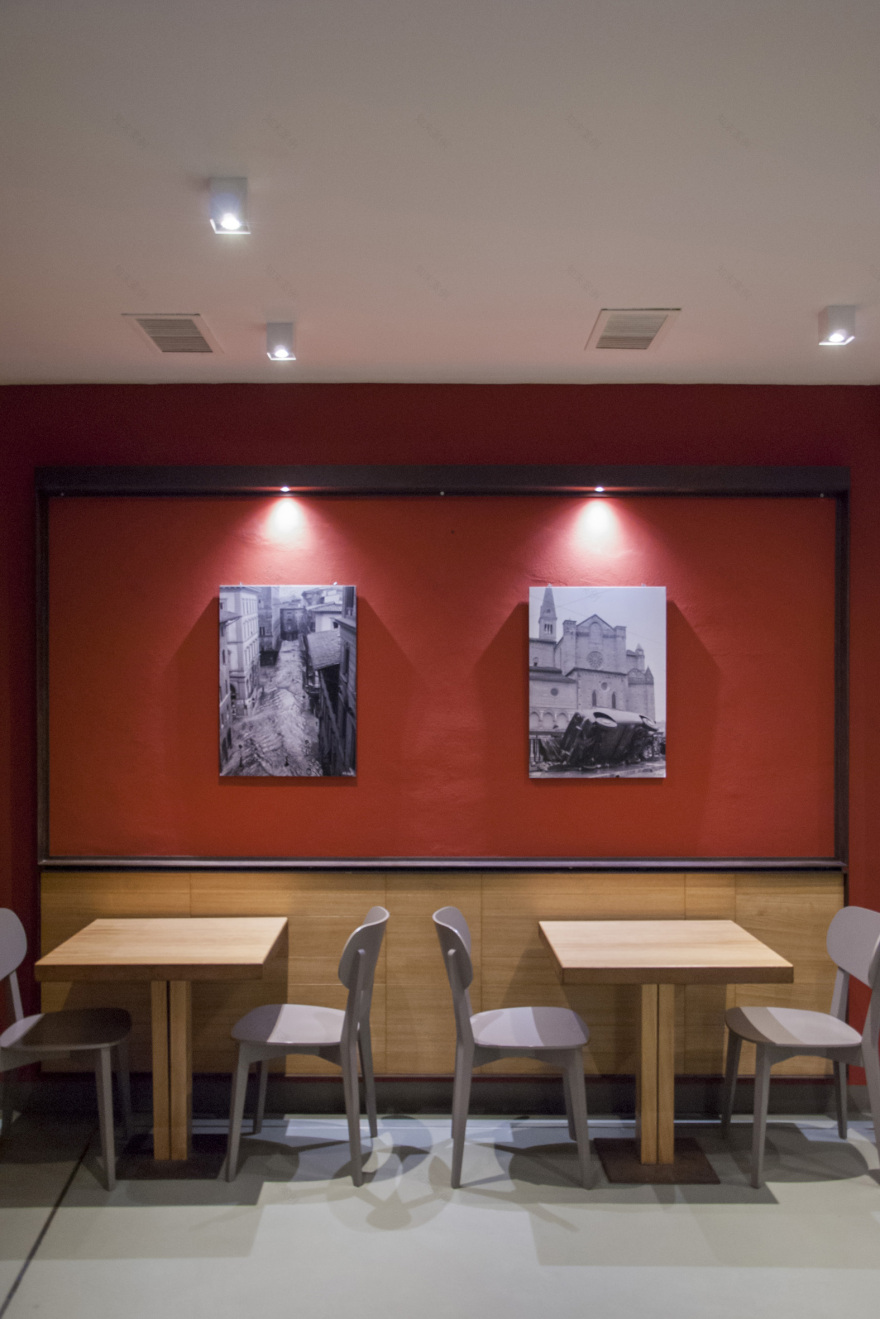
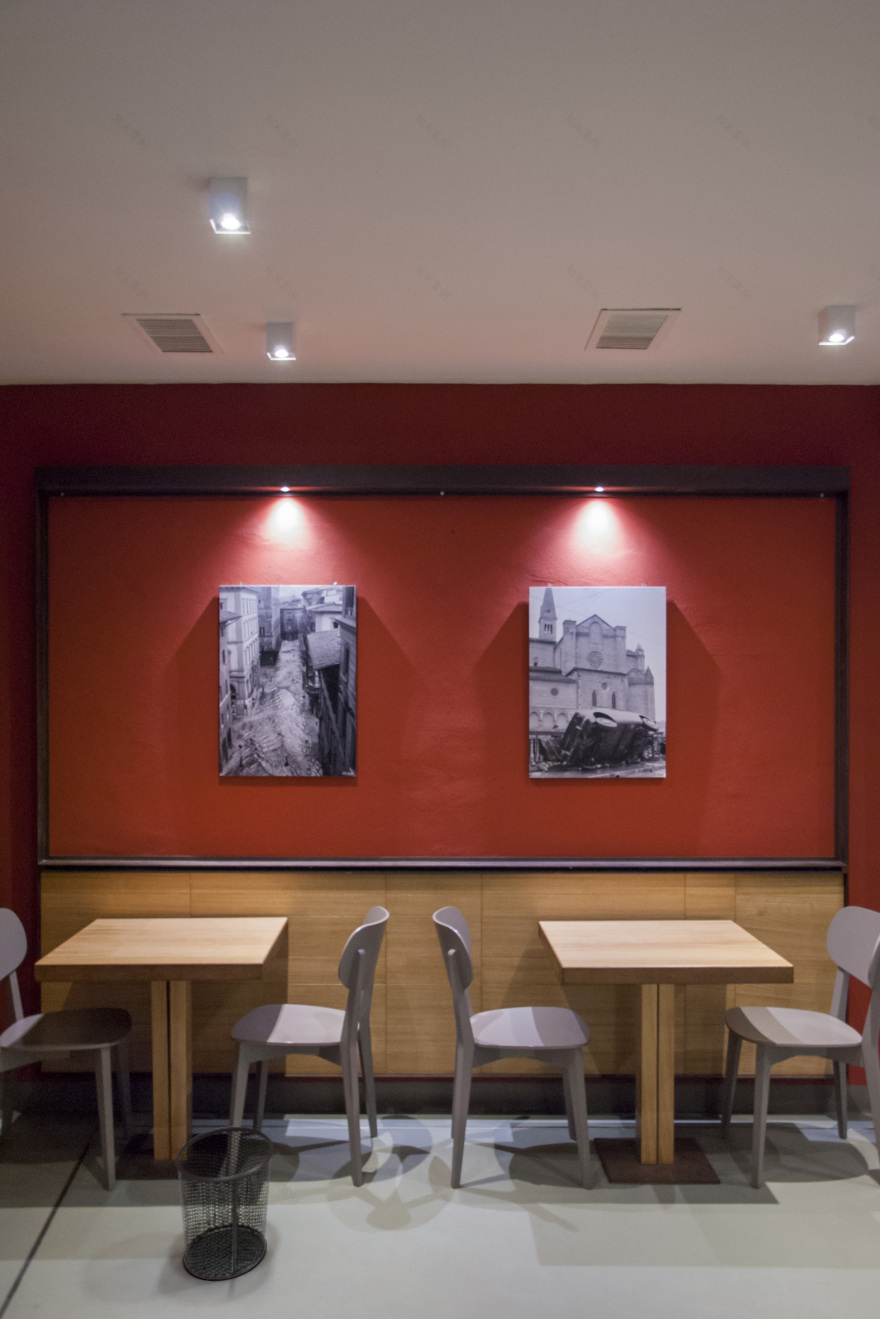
+ waste bin (225, 1201)
